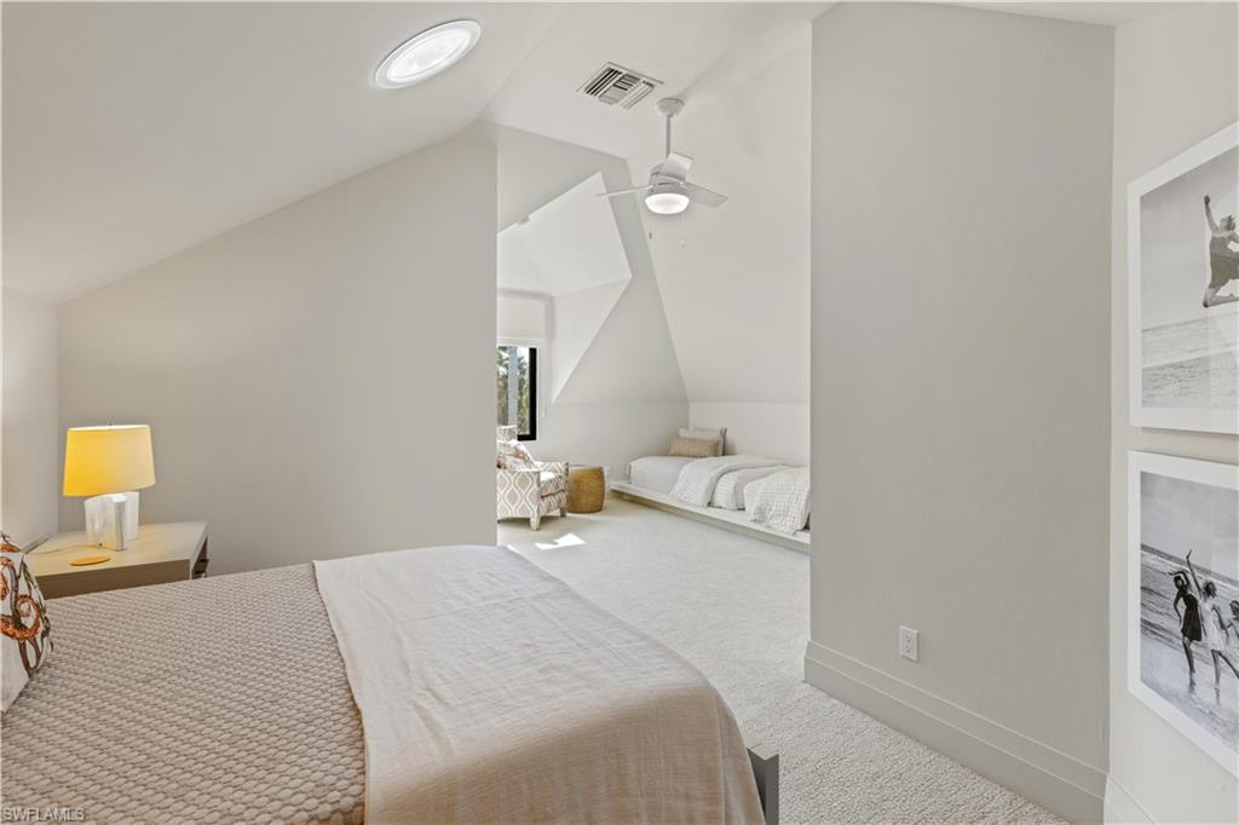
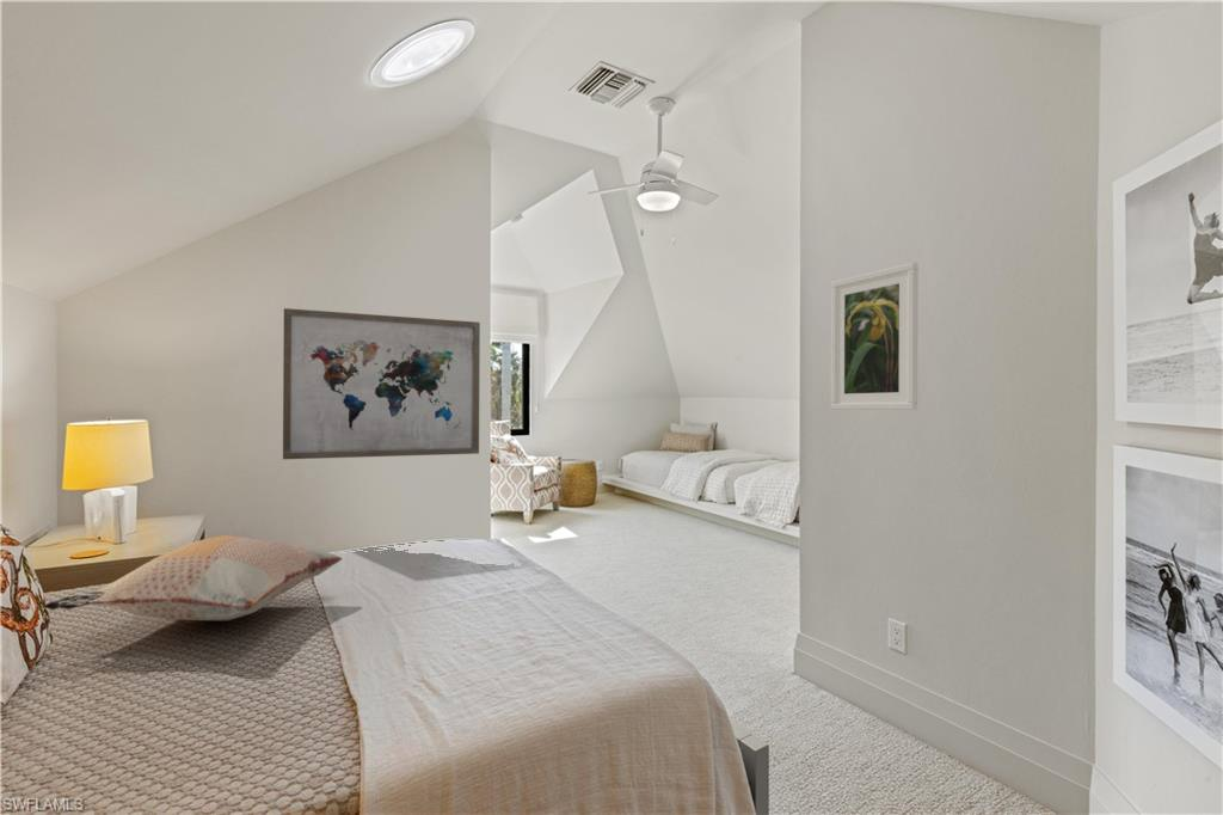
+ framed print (871, 341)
+ wall art (387, 386)
+ decorative pillow (211, 578)
